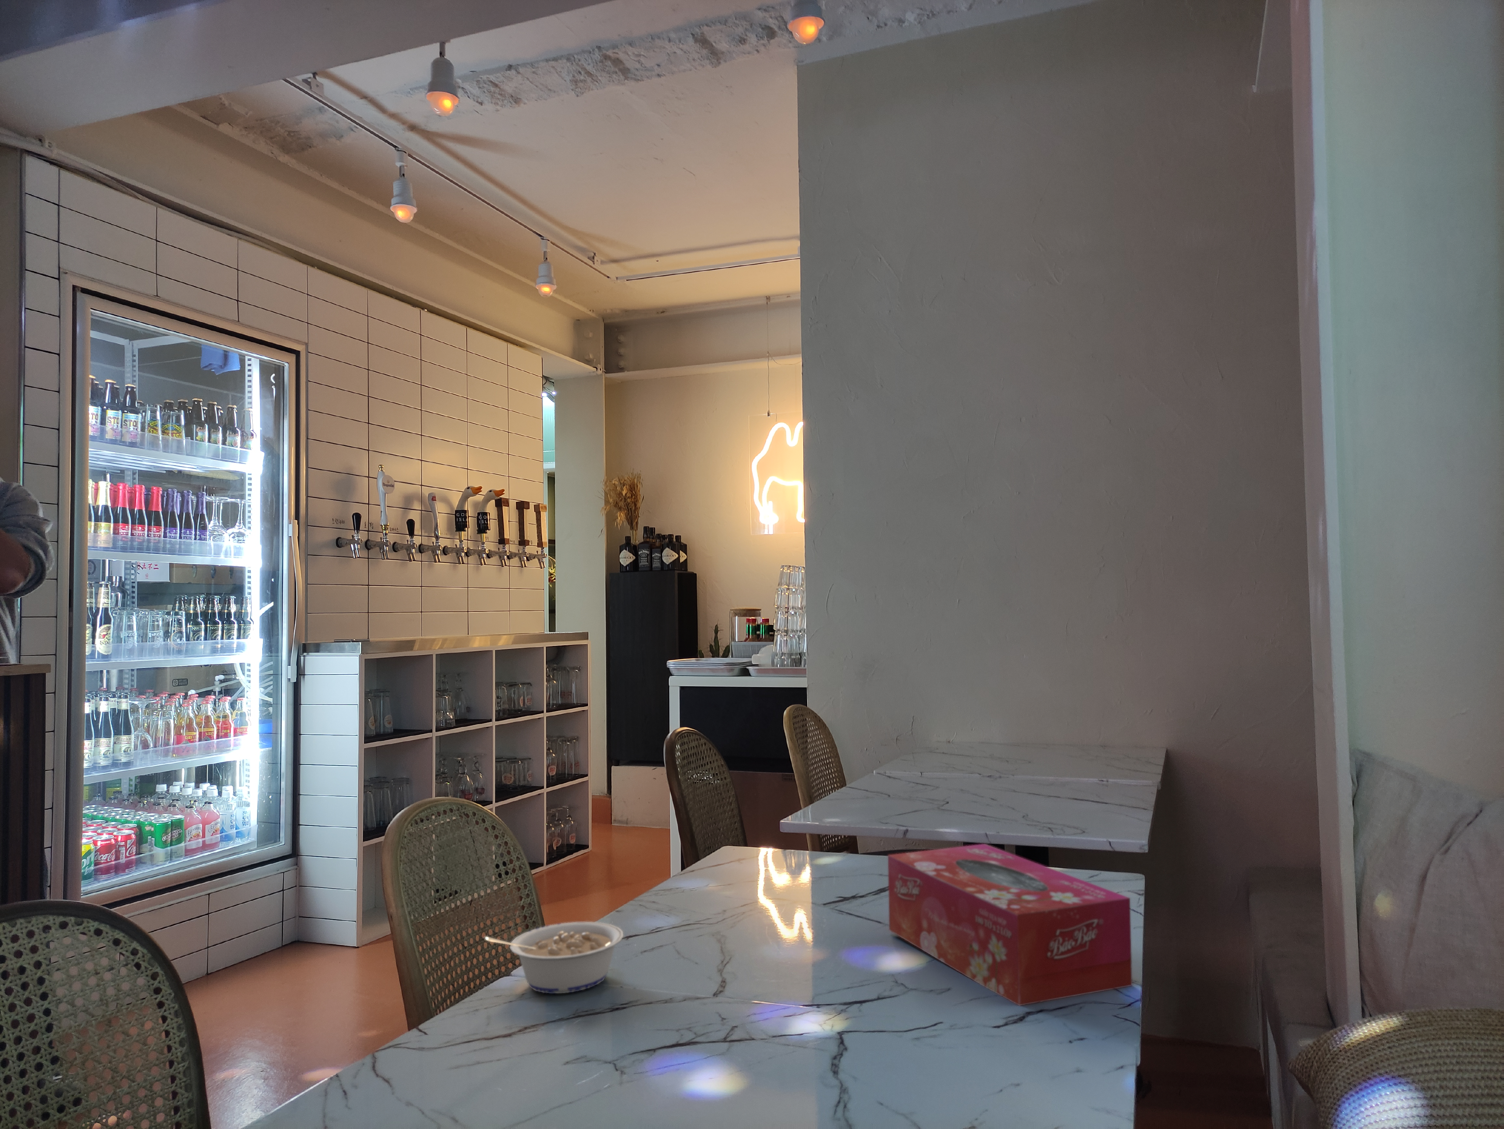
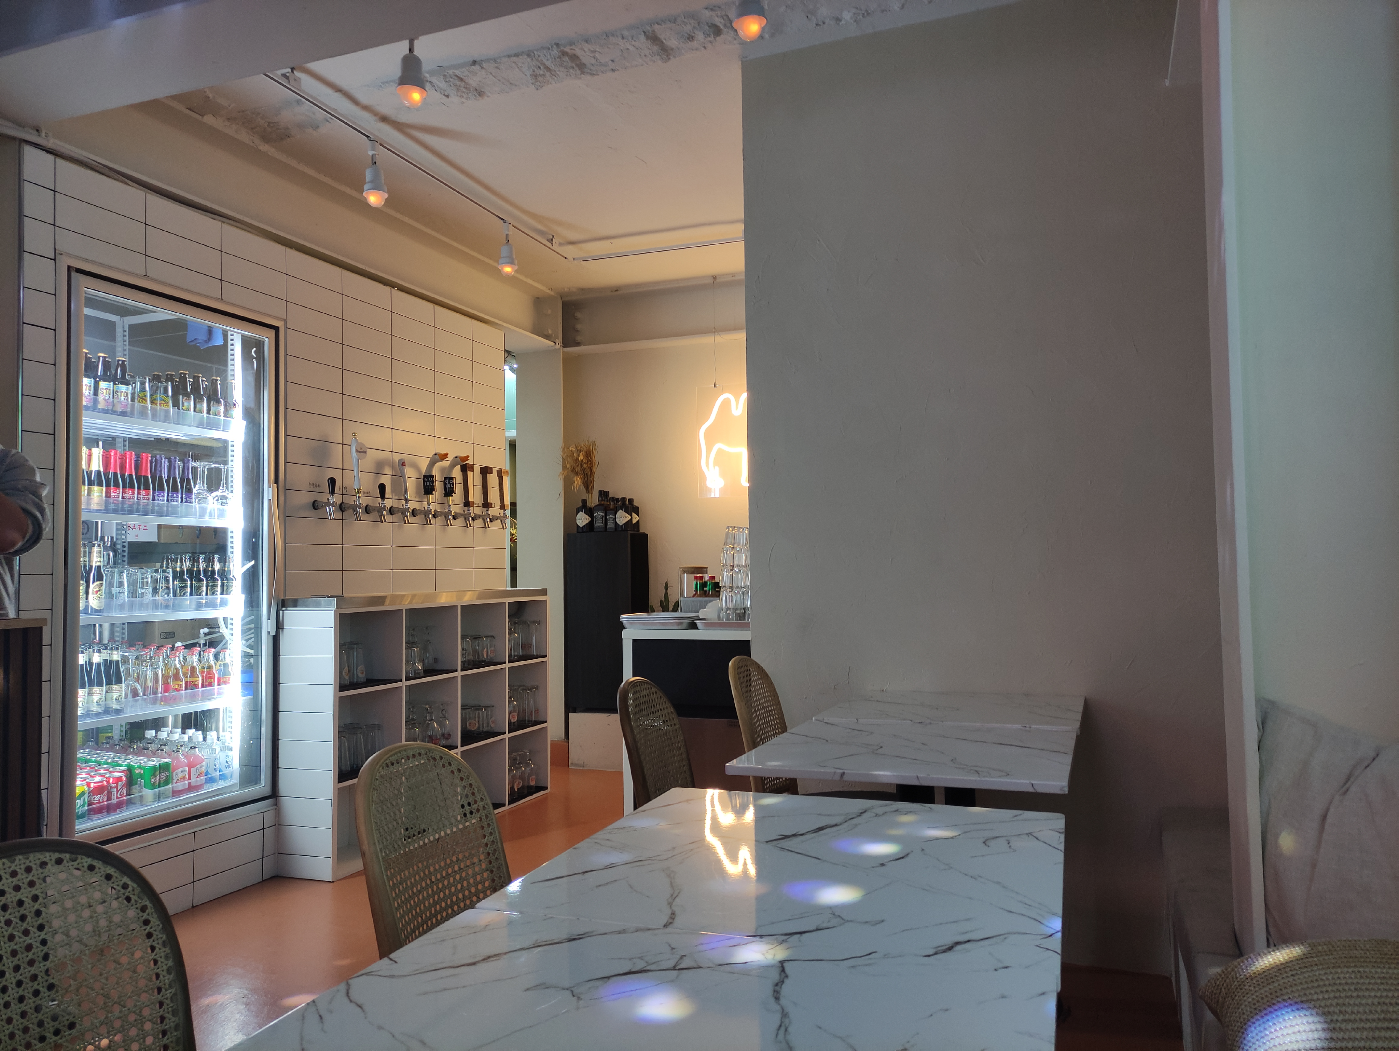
- tissue box (1000, 916)
- legume (563, 956)
